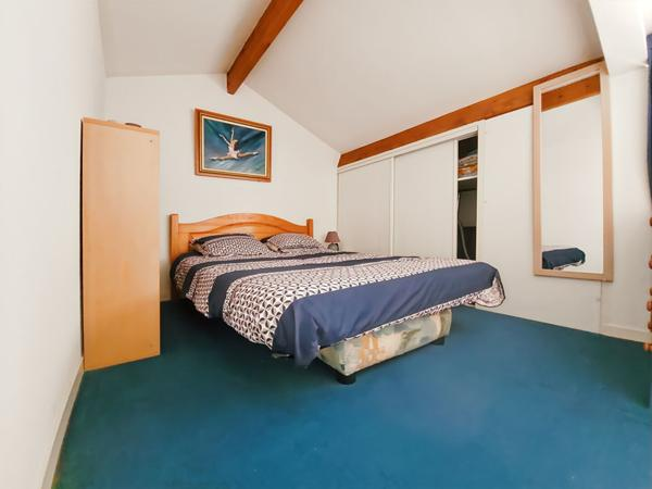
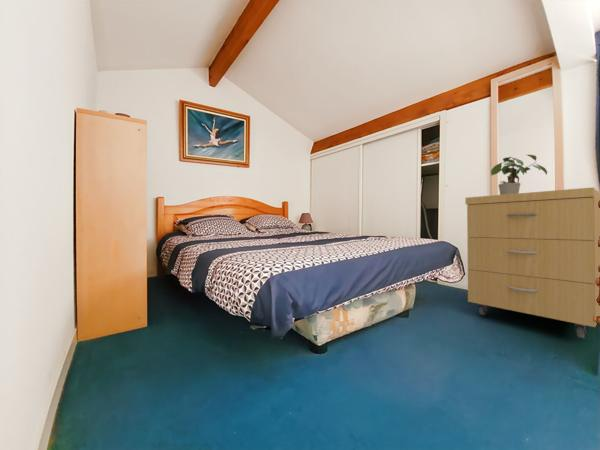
+ storage cabinet (534, 256)
+ potted plant (516, 176)
